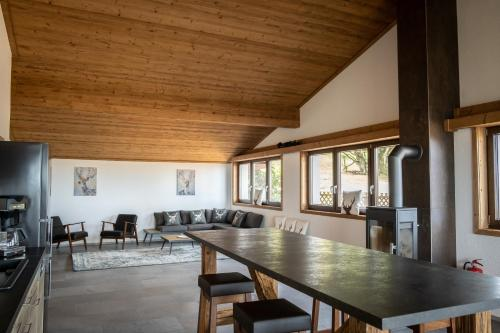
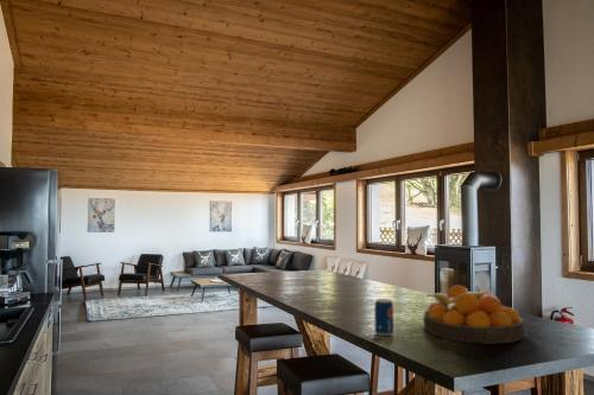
+ fruit bowl (472, 310)
+ beverage can (384, 317)
